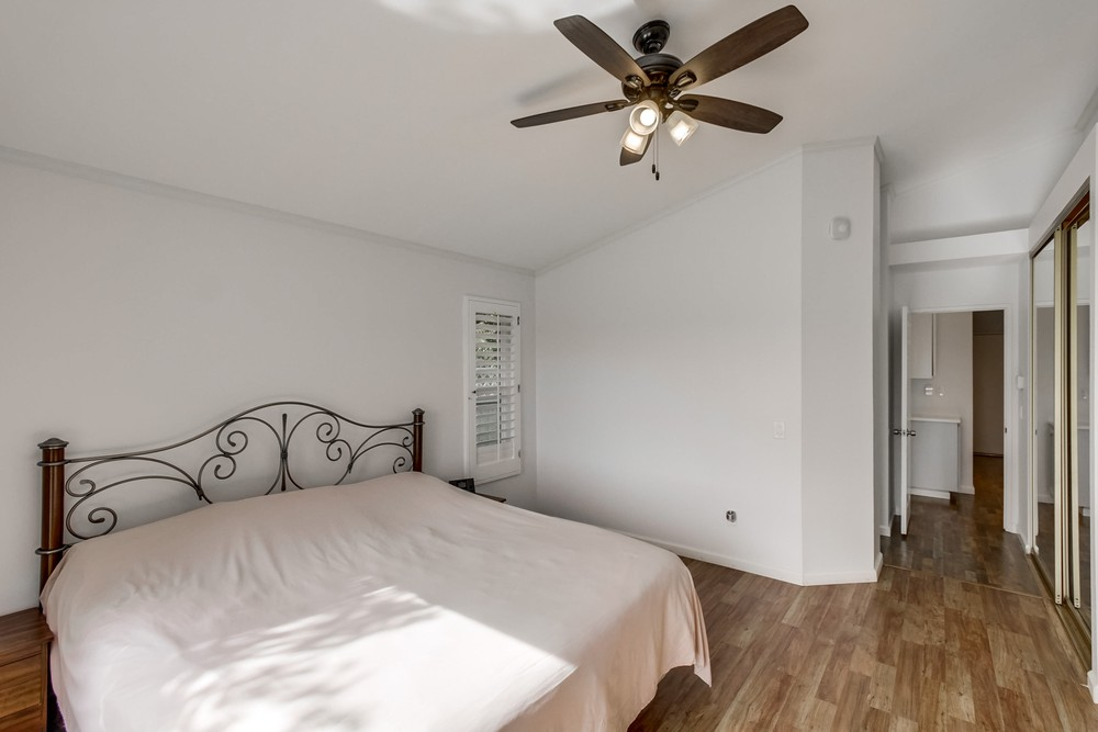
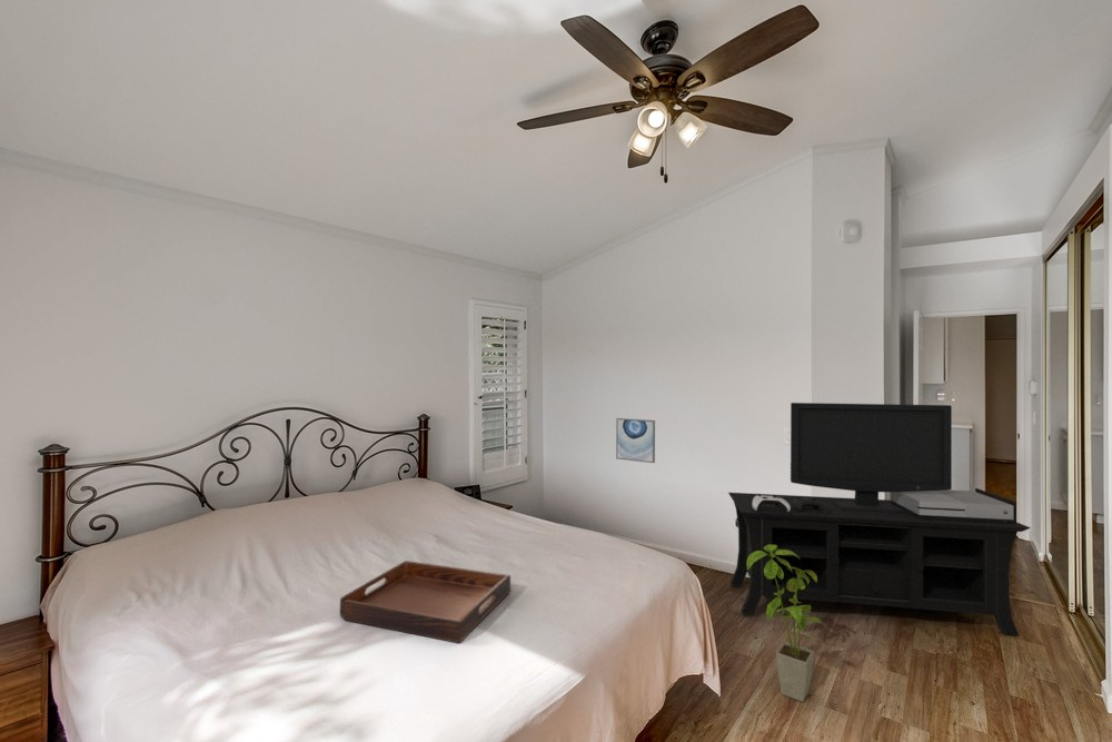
+ serving tray (428, 595)
+ media console (860, 506)
+ house plant (785, 623)
+ wall art (635, 439)
